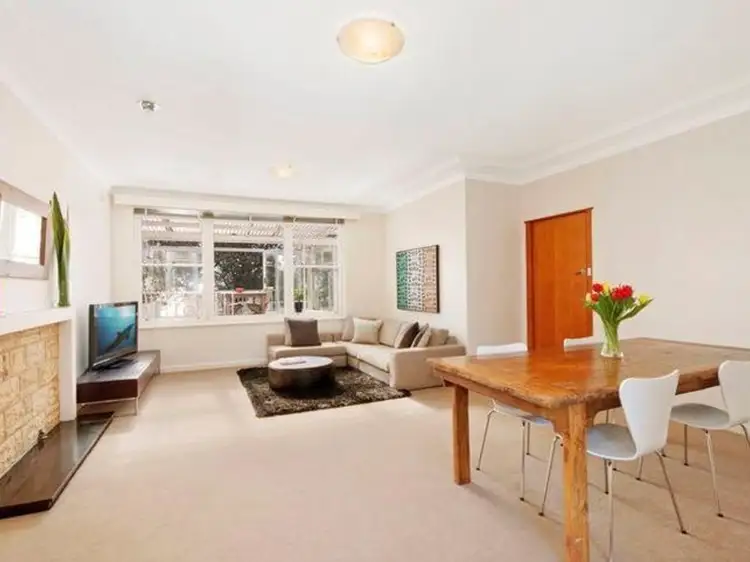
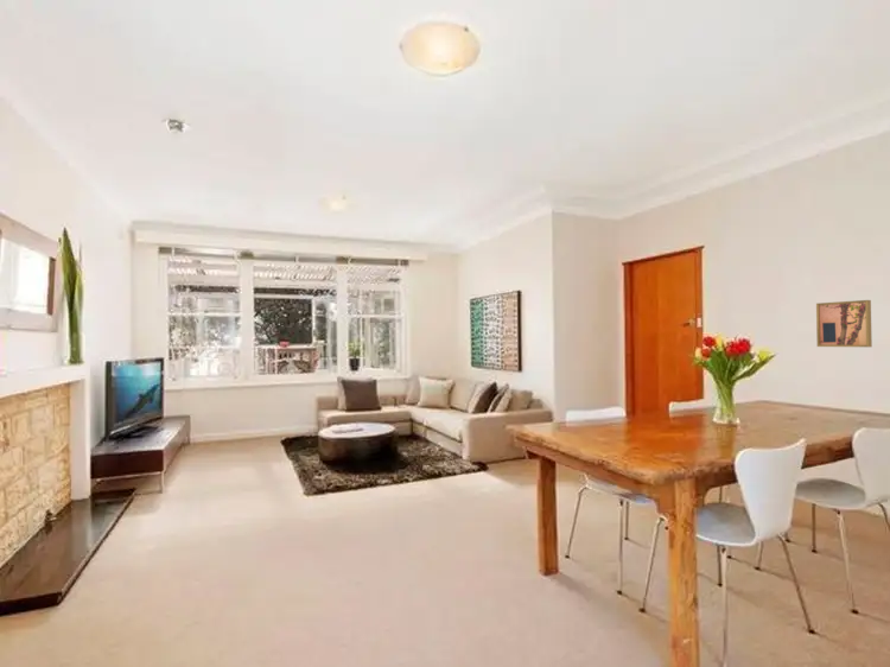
+ wall art (843, 324)
